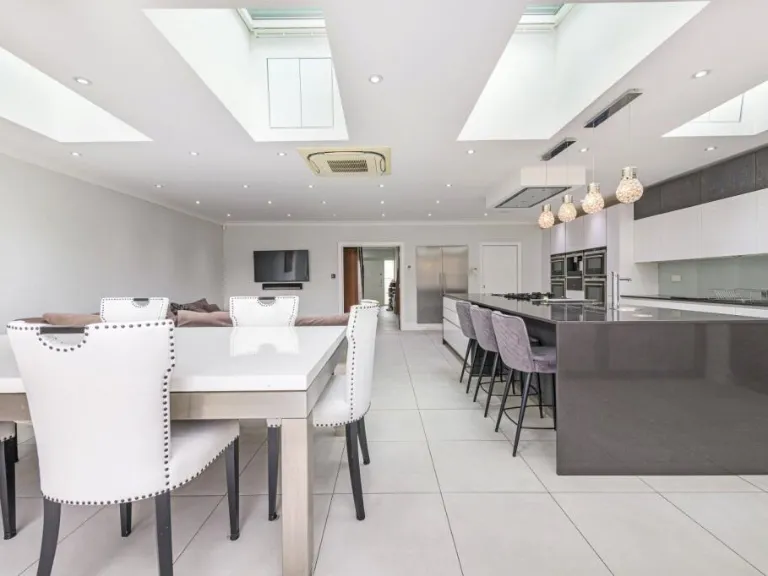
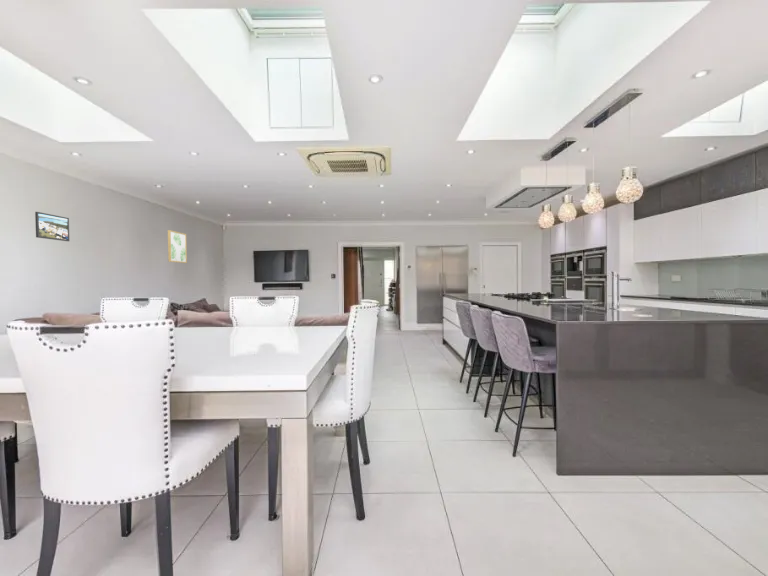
+ wall art (177, 247)
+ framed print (53, 227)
